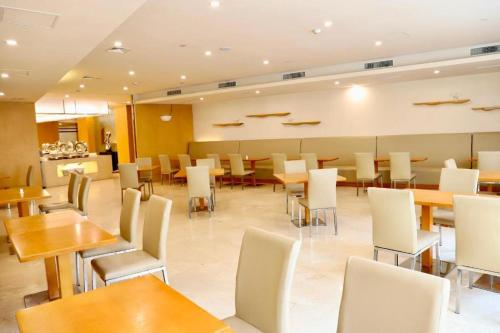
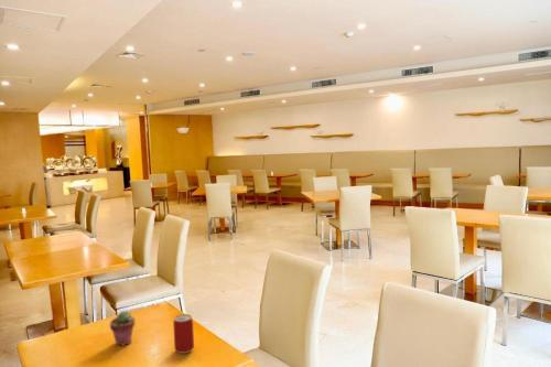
+ potted succulent (122, 326)
+ beer can (183, 333)
